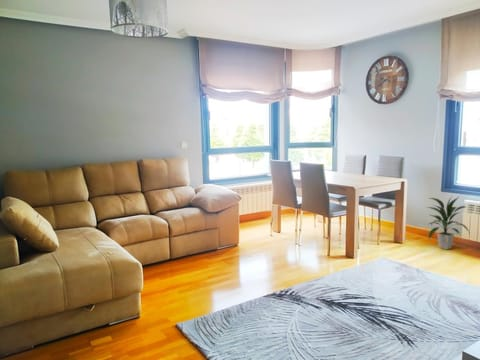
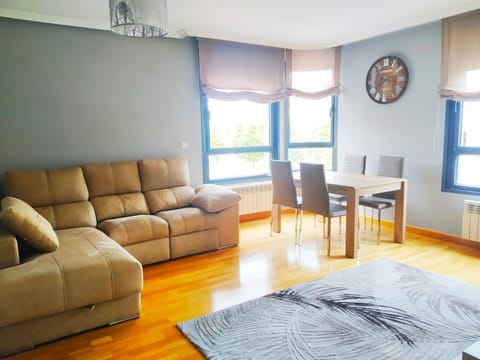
- indoor plant (444, 221)
